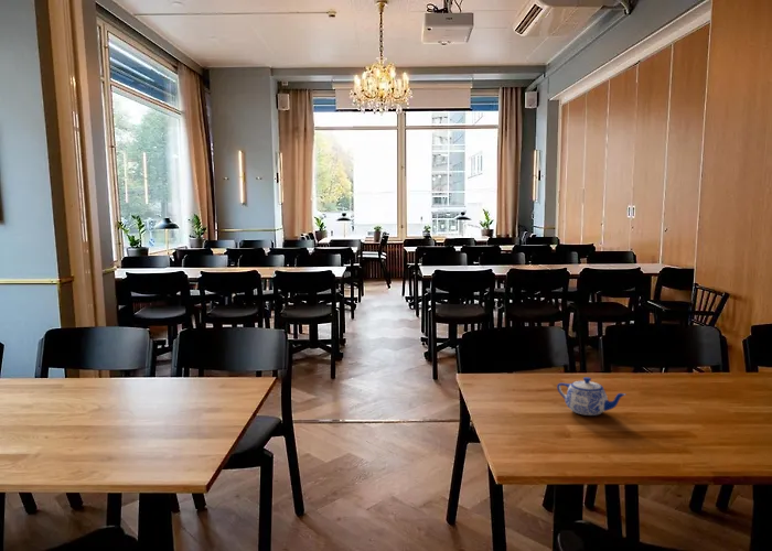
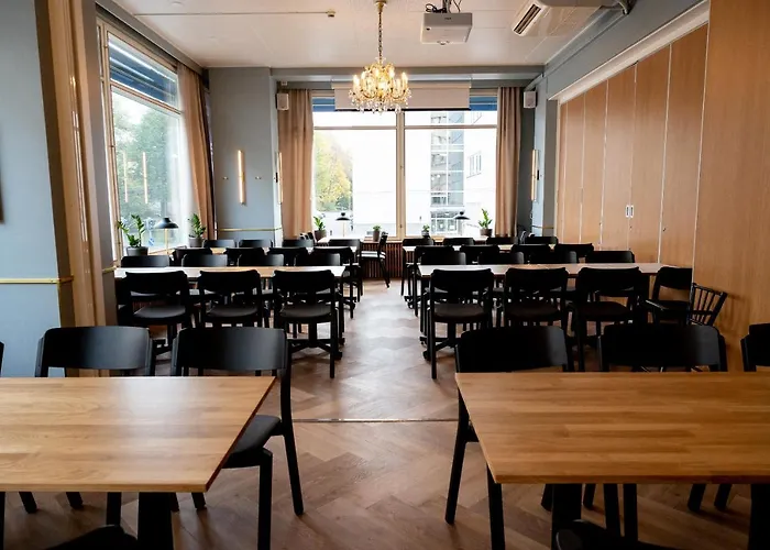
- teapot (590, 395)
